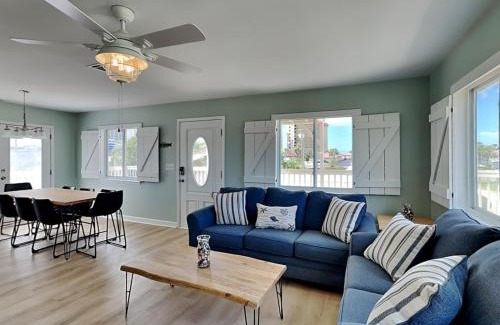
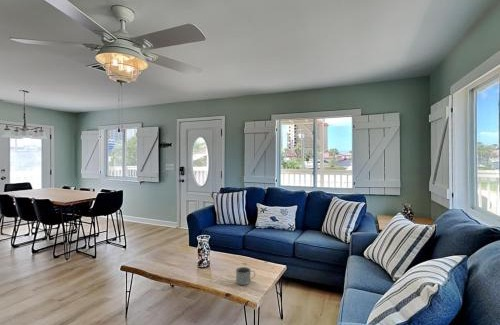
+ mug (244, 275)
